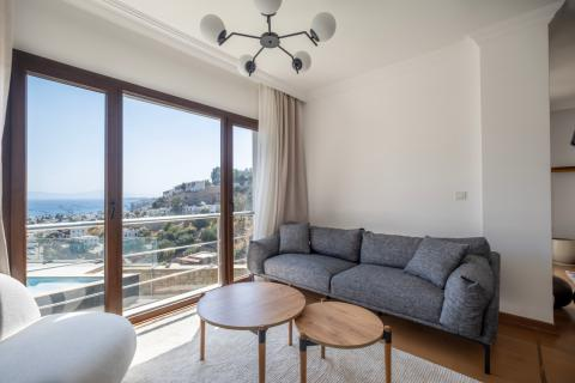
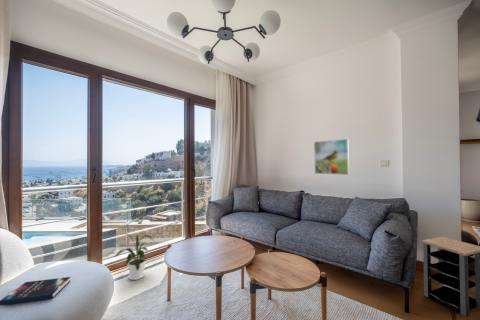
+ hardback book (38, 289)
+ house plant (134, 254)
+ side table (452, 273)
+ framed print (330, 157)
